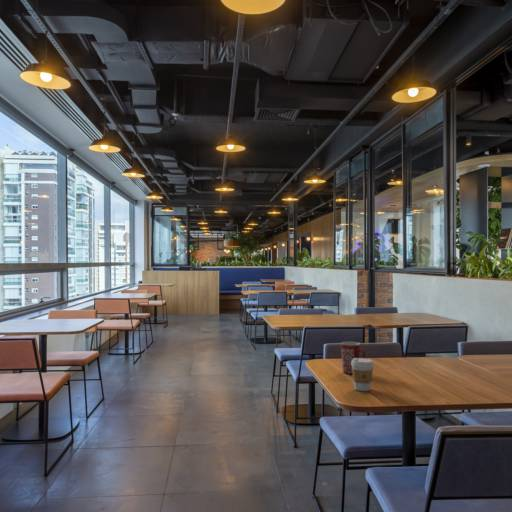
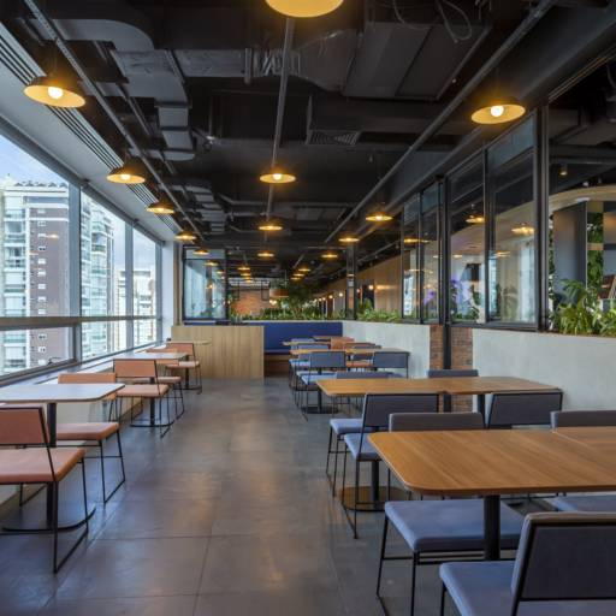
- mug (353, 358)
- coffee cup (362, 373)
